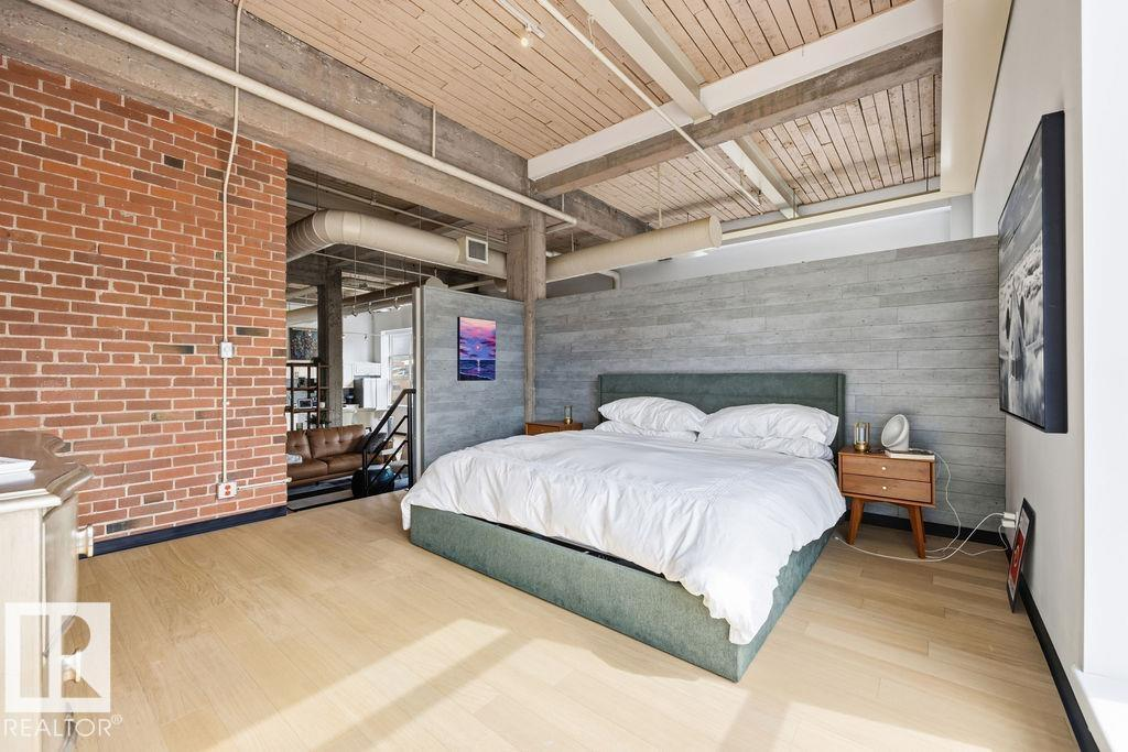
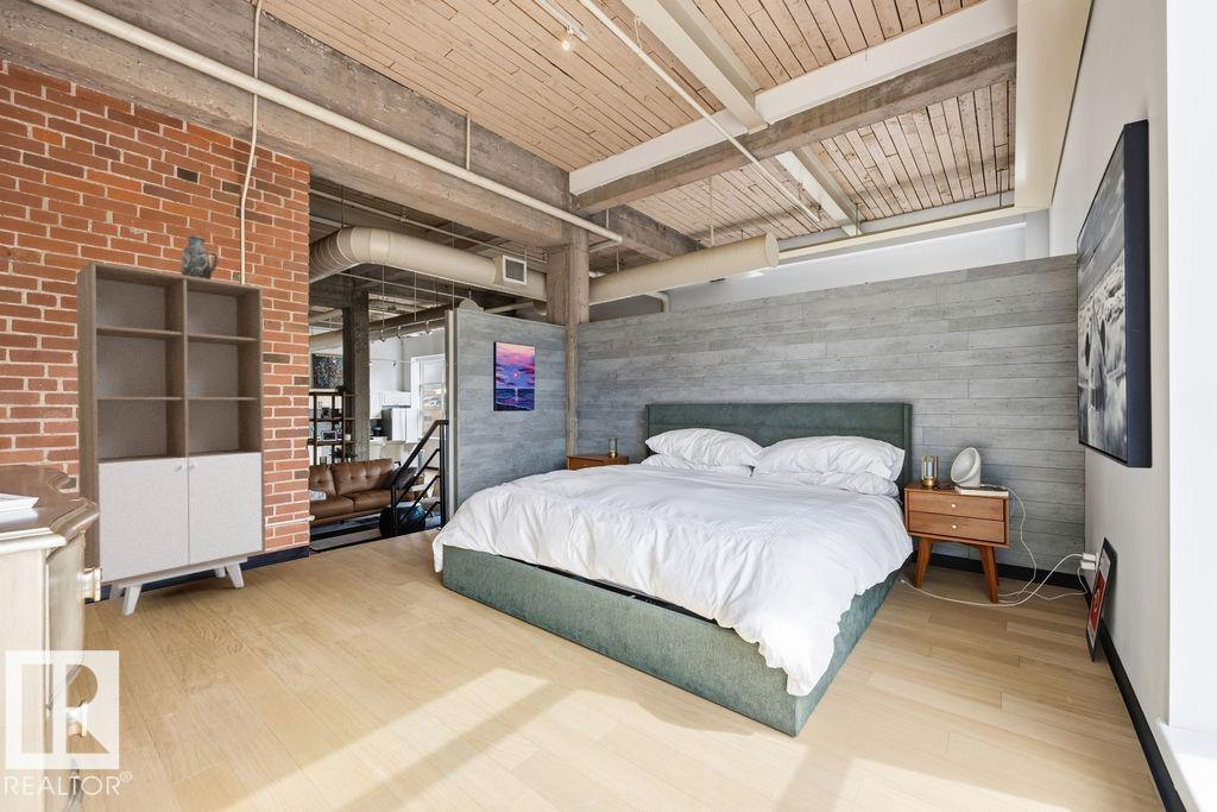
+ wardrobe (177, 436)
+ decorative vase (200, 260)
